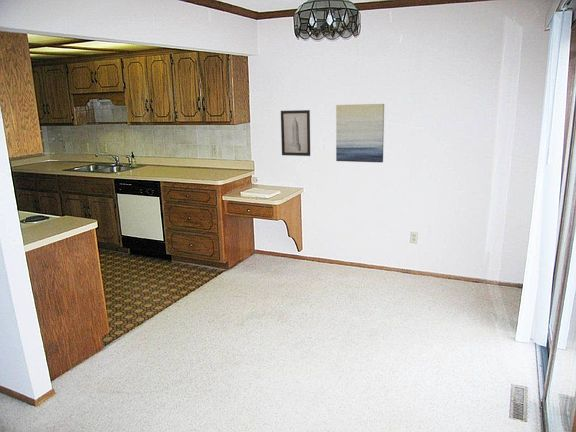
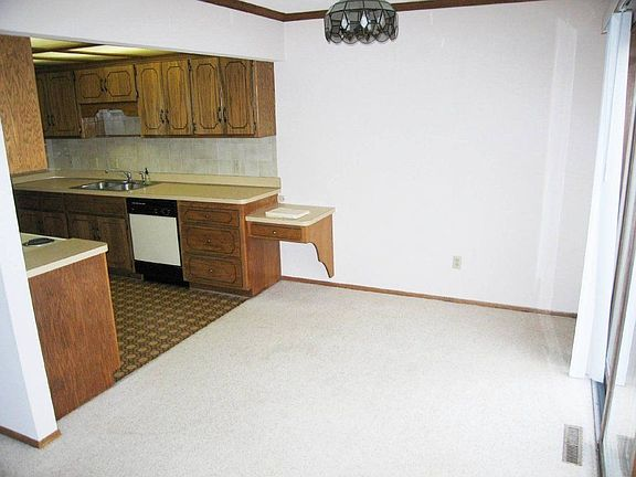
- wall art (295, 133)
- wall art (359, 133)
